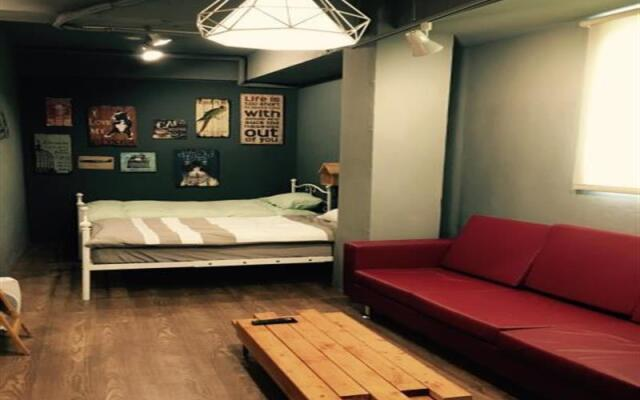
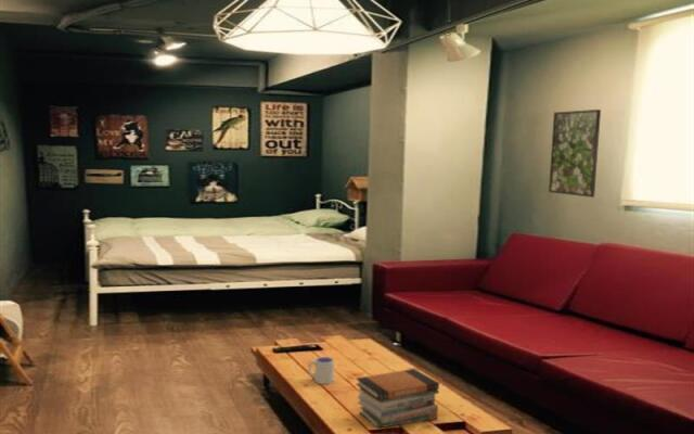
+ cup (320, 369)
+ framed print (573, 153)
+ book stack (397, 398)
